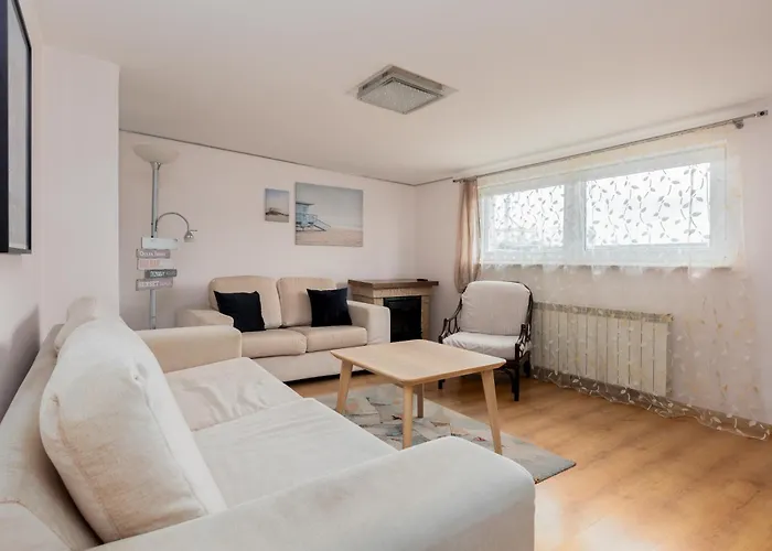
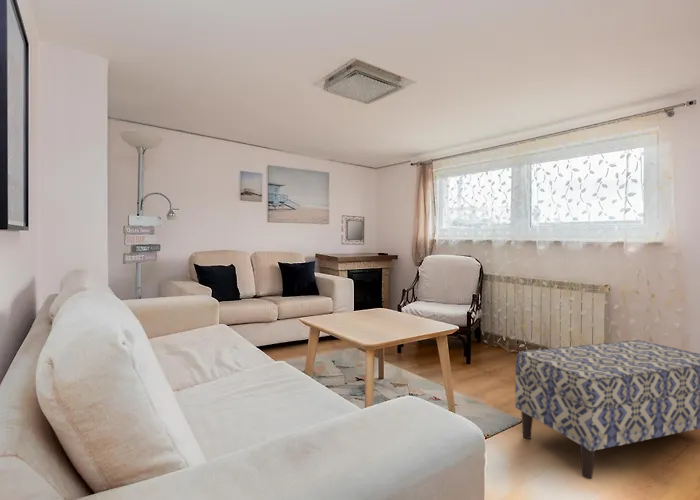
+ home mirror (354, 230)
+ bench (619, 398)
